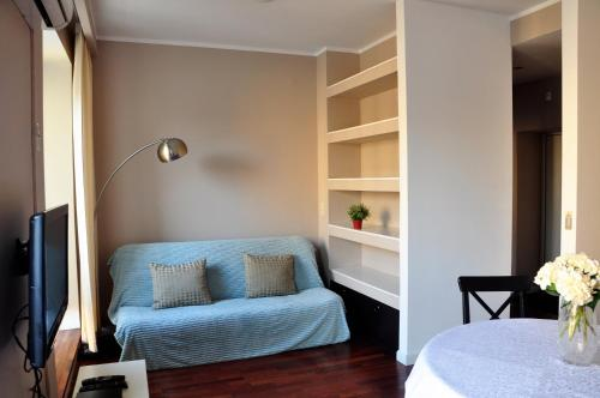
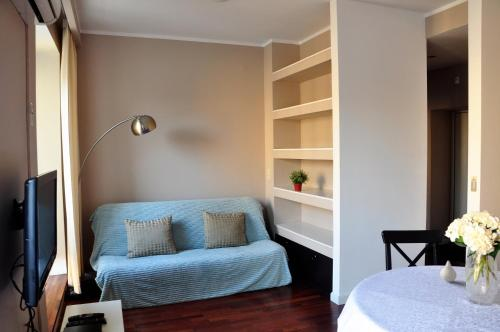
+ vase (448, 270)
